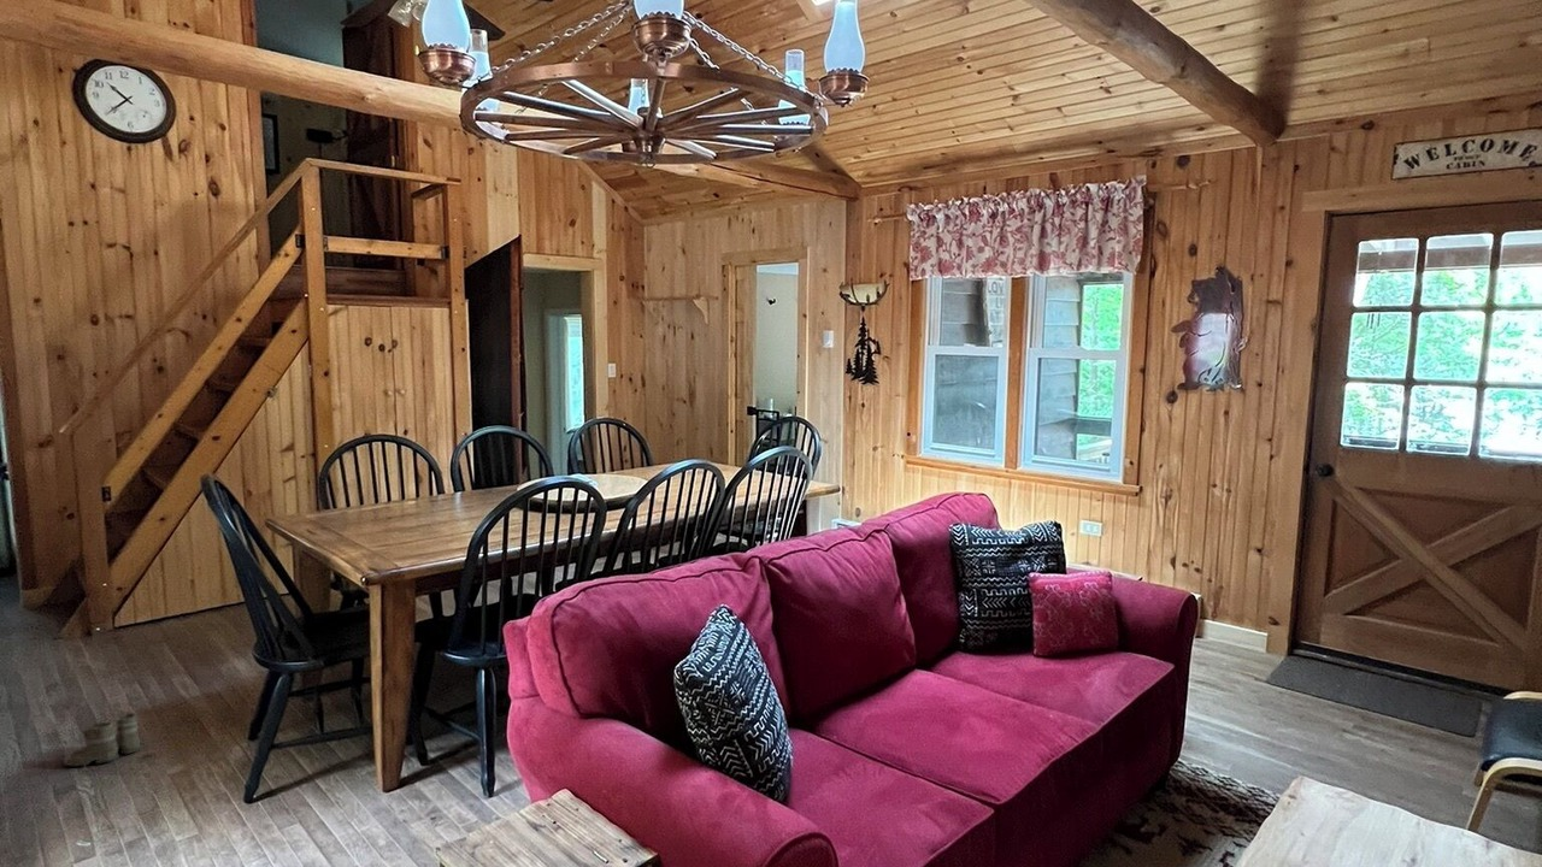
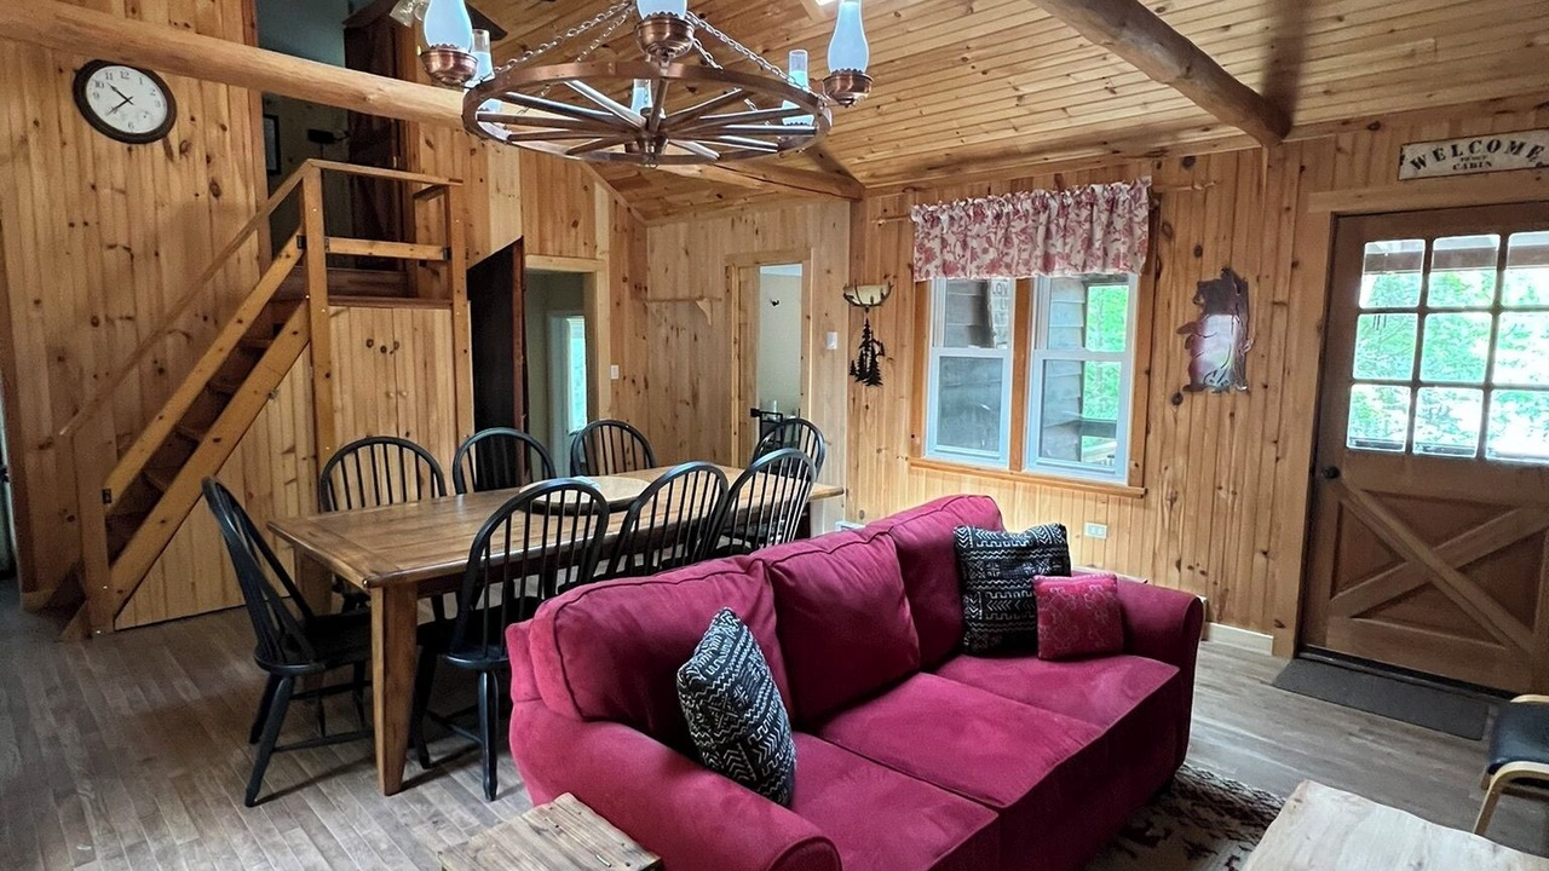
- boots (110, 735)
